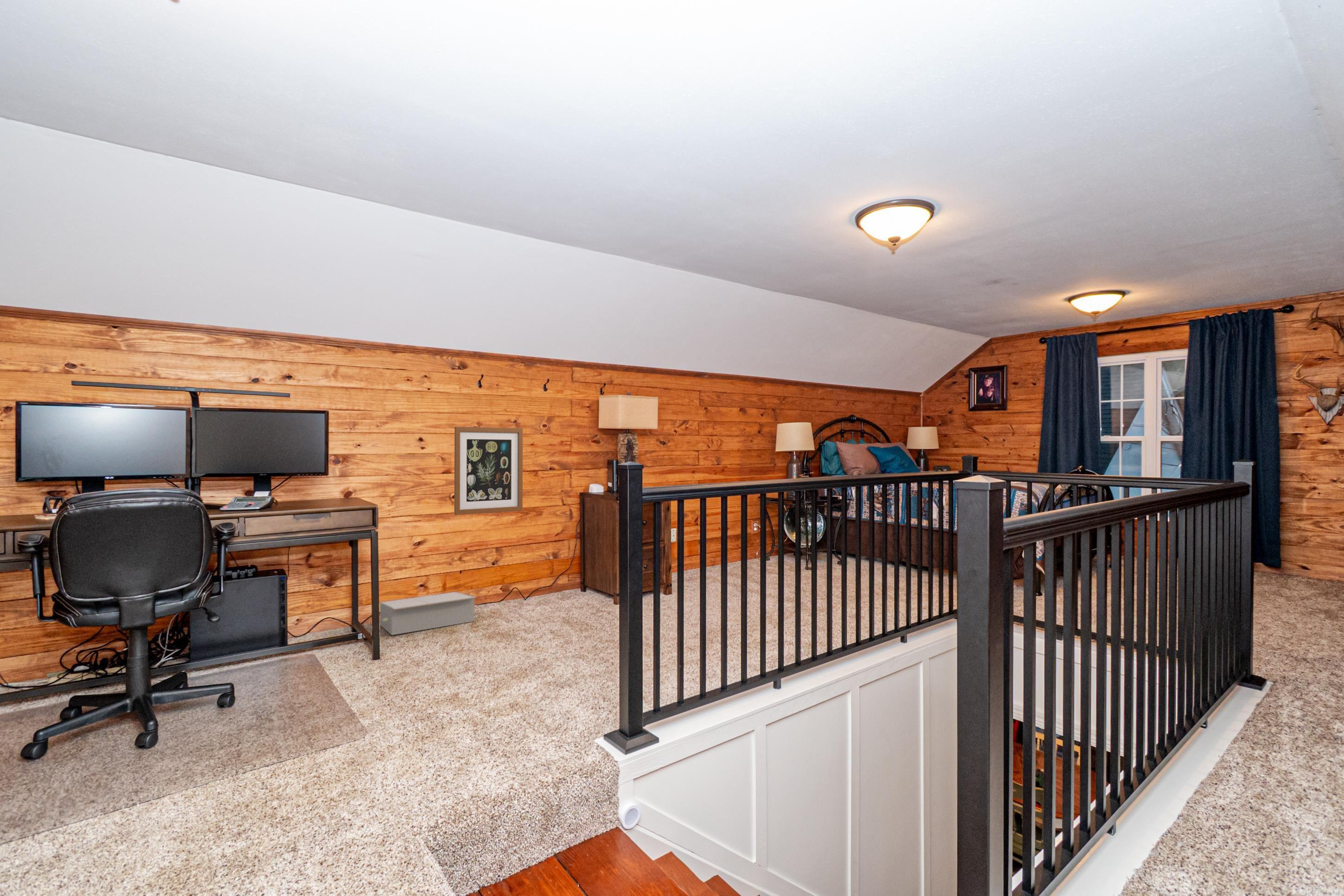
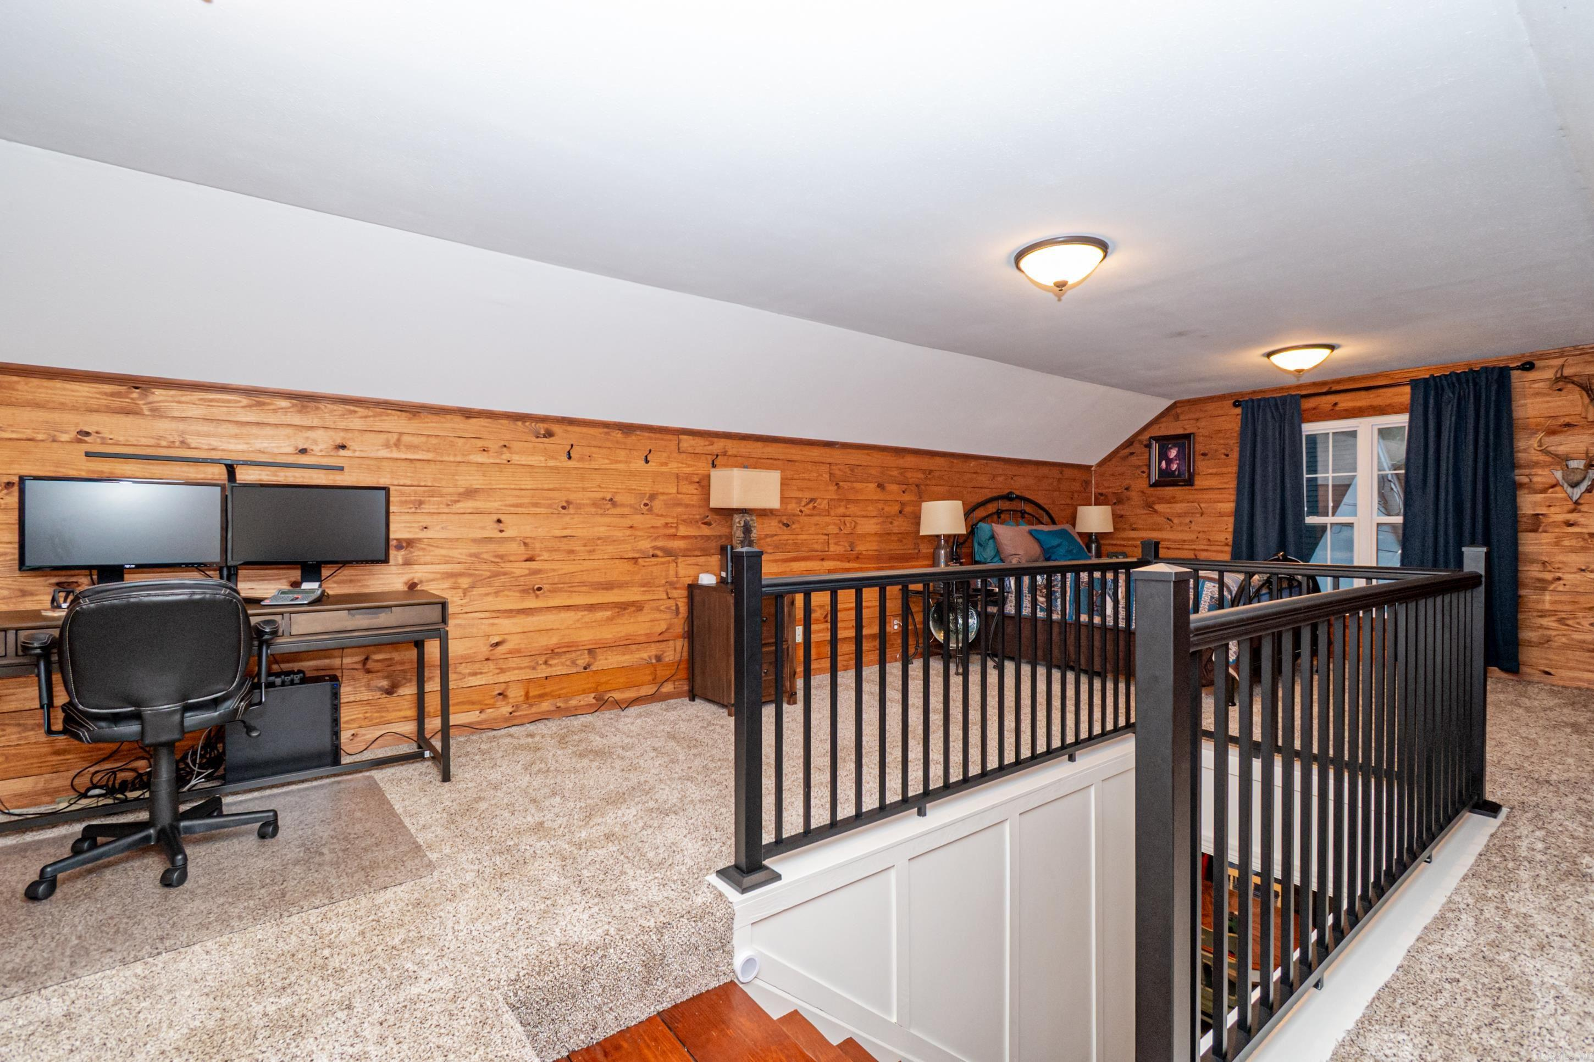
- wall art (489, 470)
- storage box (424, 610)
